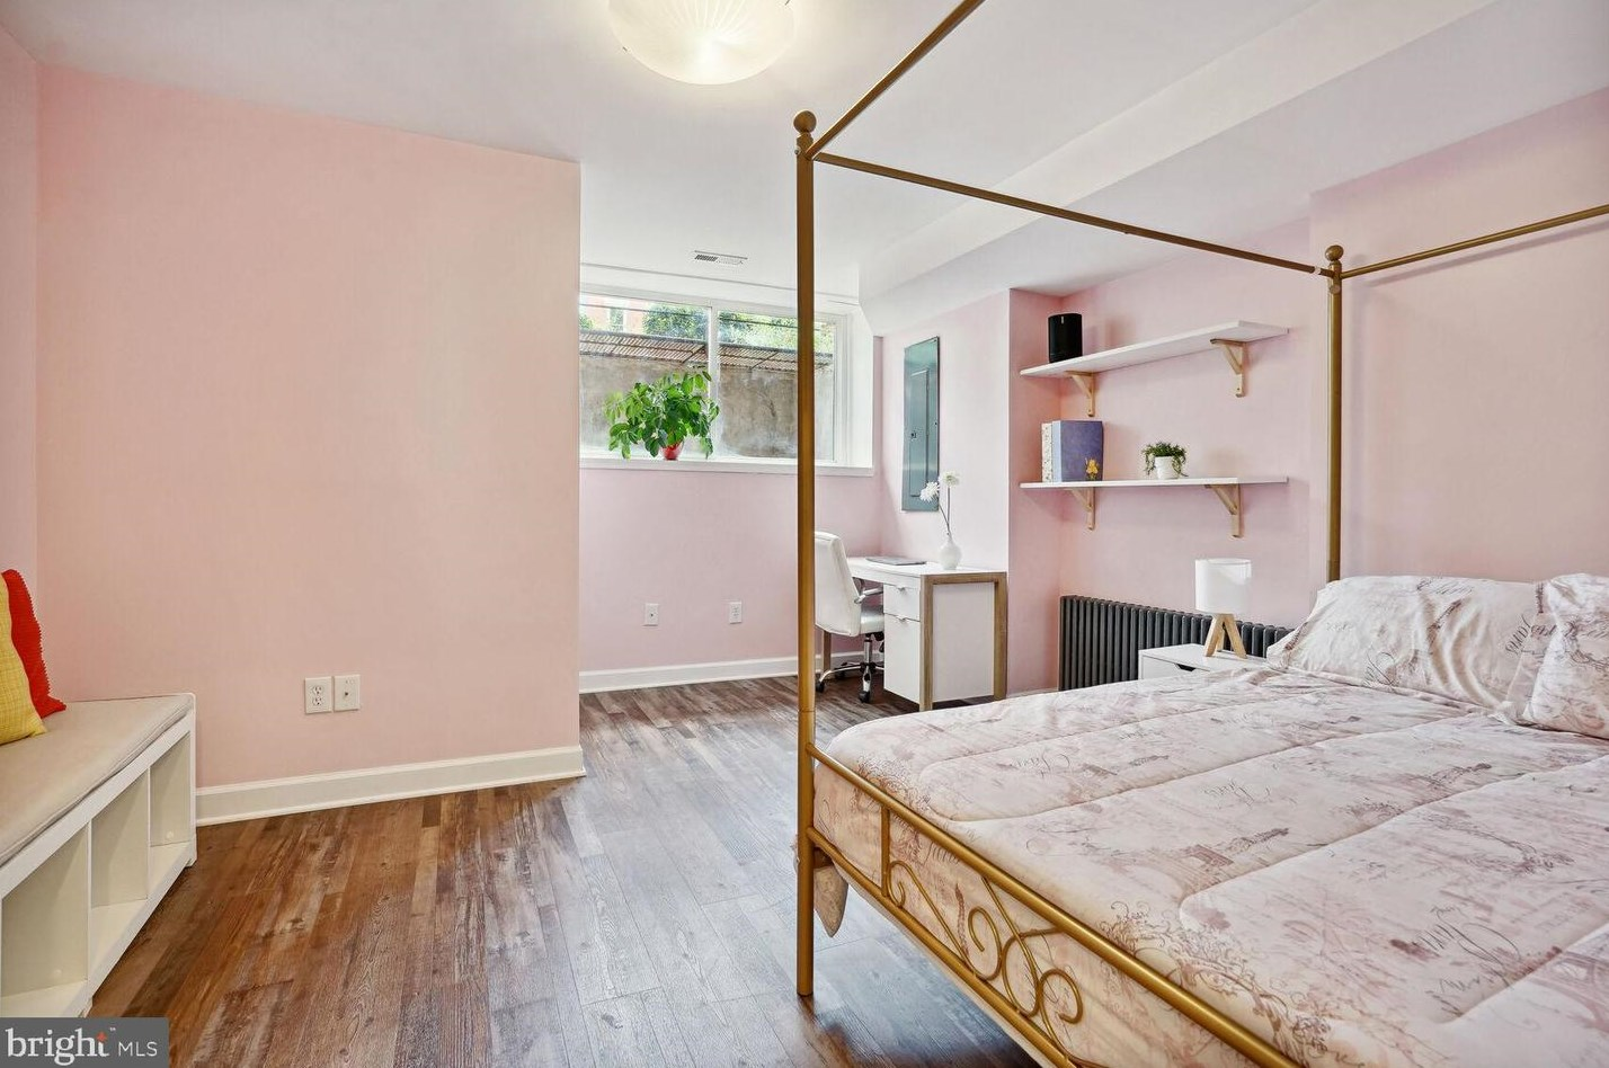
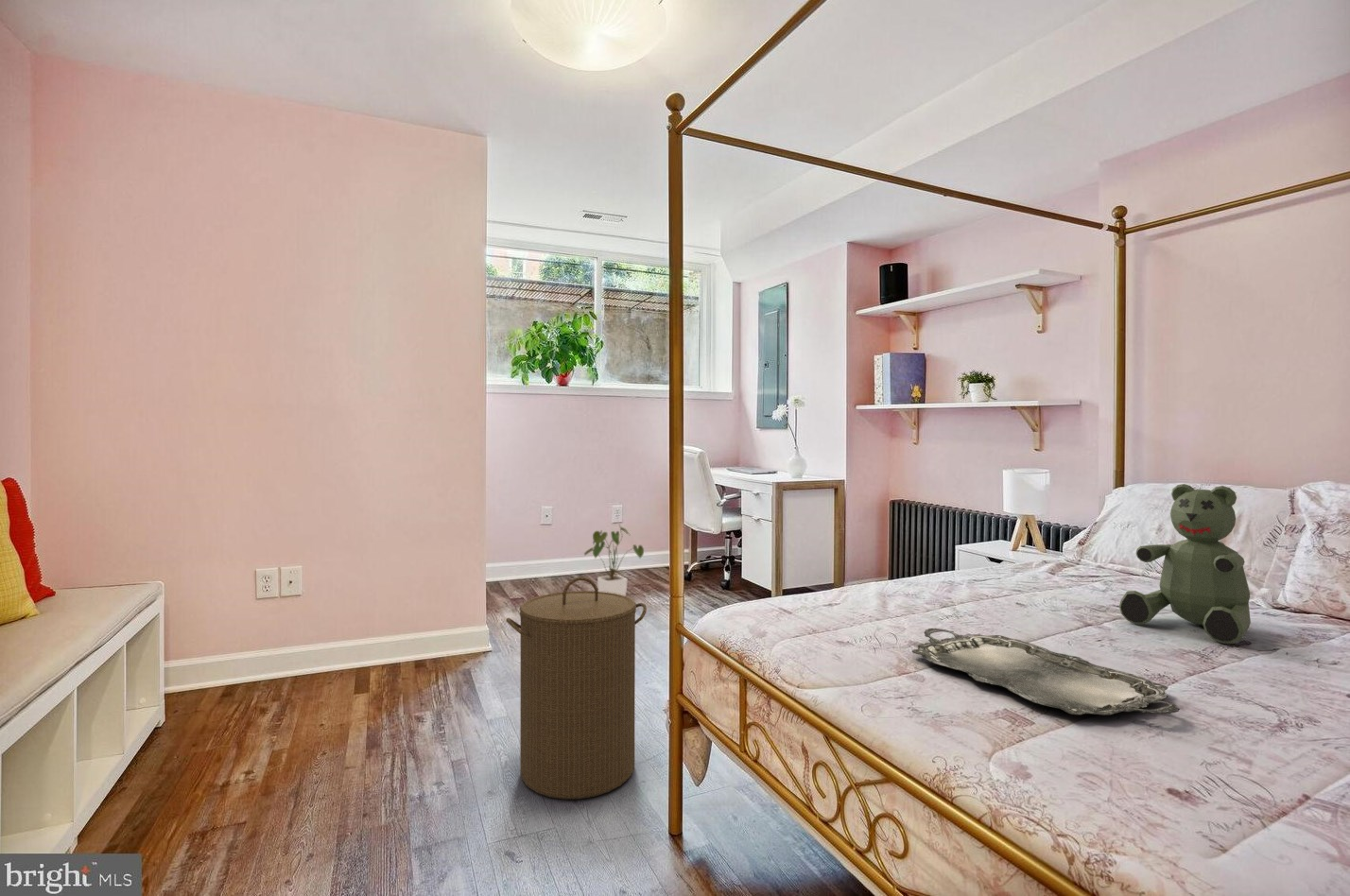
+ teddy bear (1198, 556)
+ house plant (617, 568)
+ serving tray (1030, 668)
+ laundry hamper (578, 673)
